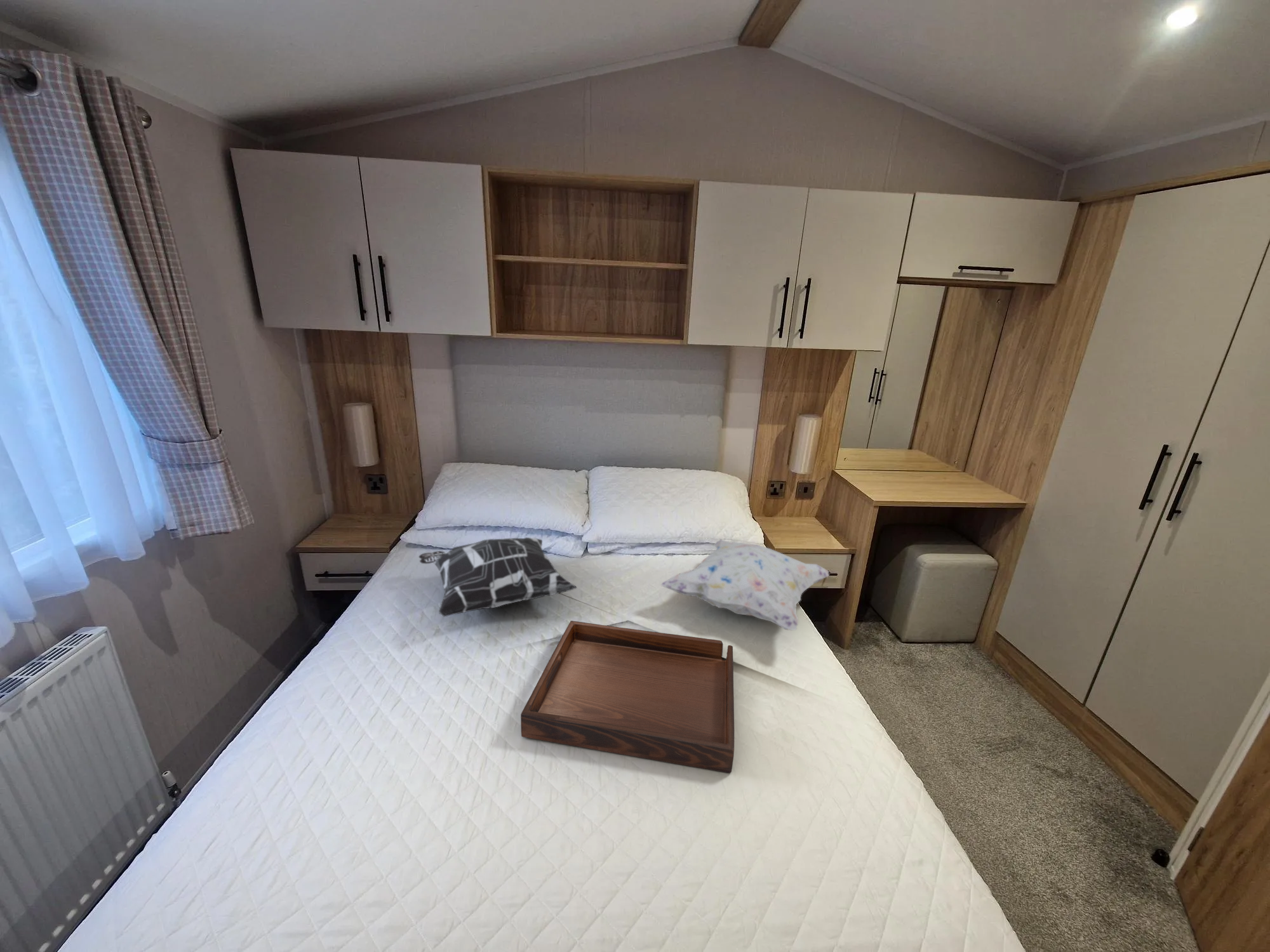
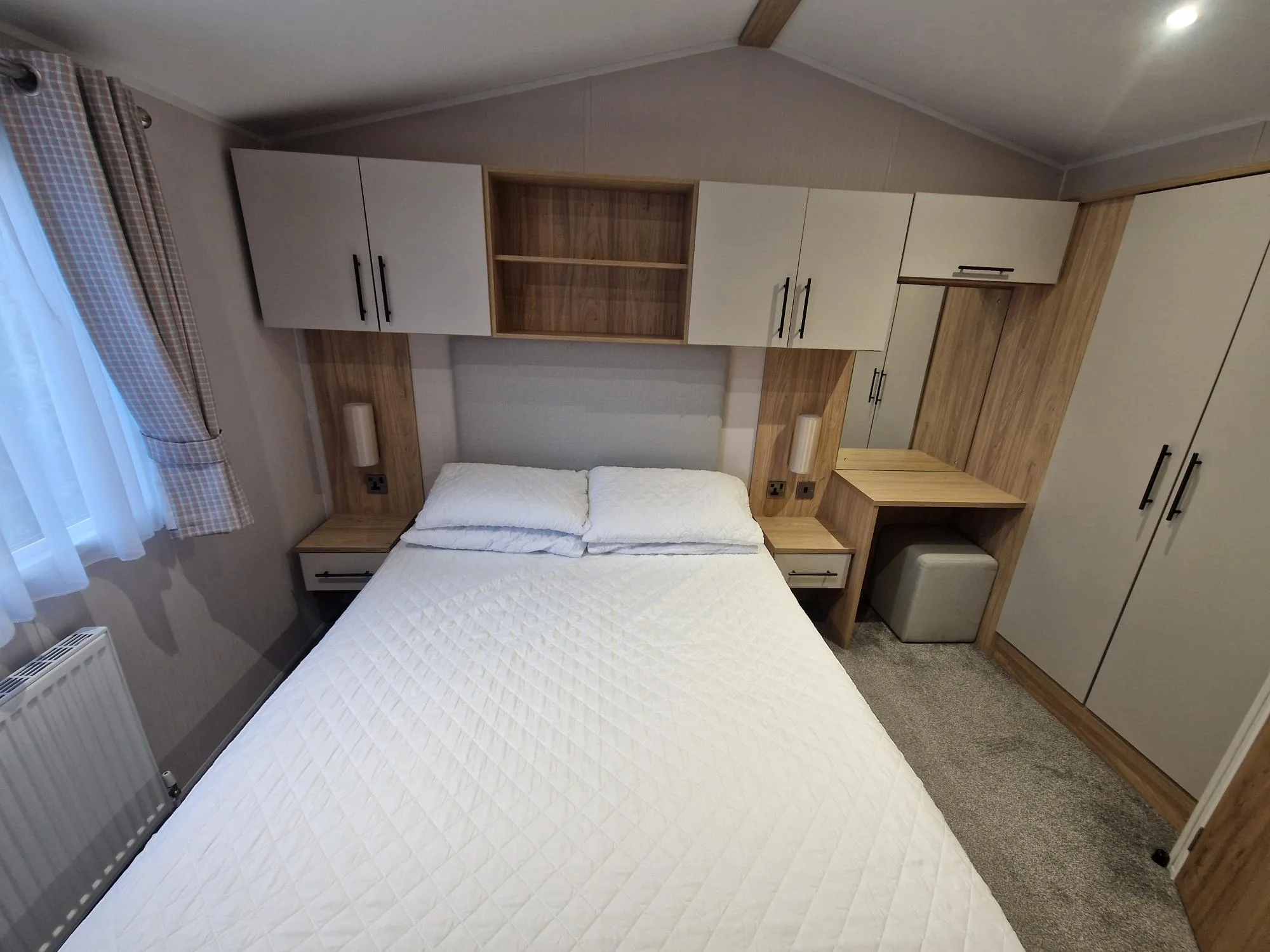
- decorative pillow (750, 578)
- serving tray (638, 684)
- decorative pillow (493, 570)
